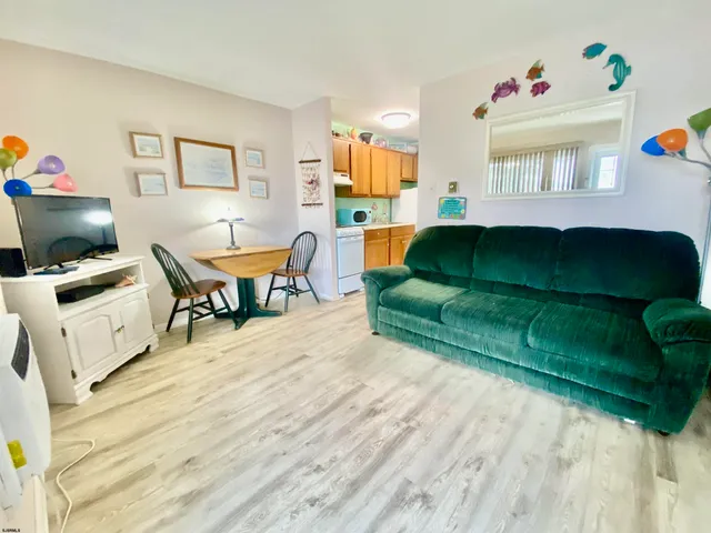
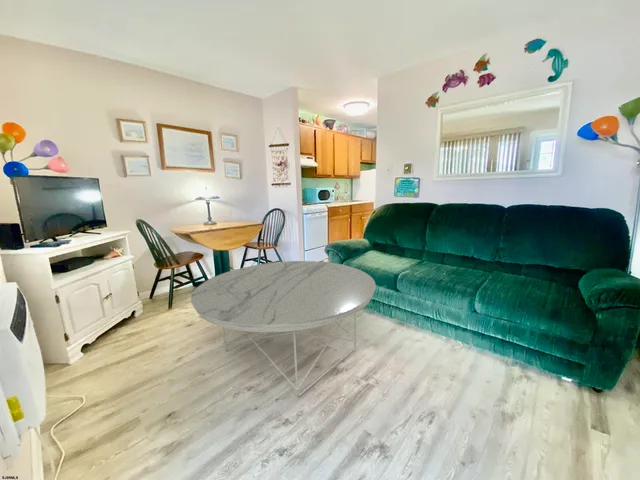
+ coffee table (288, 317)
